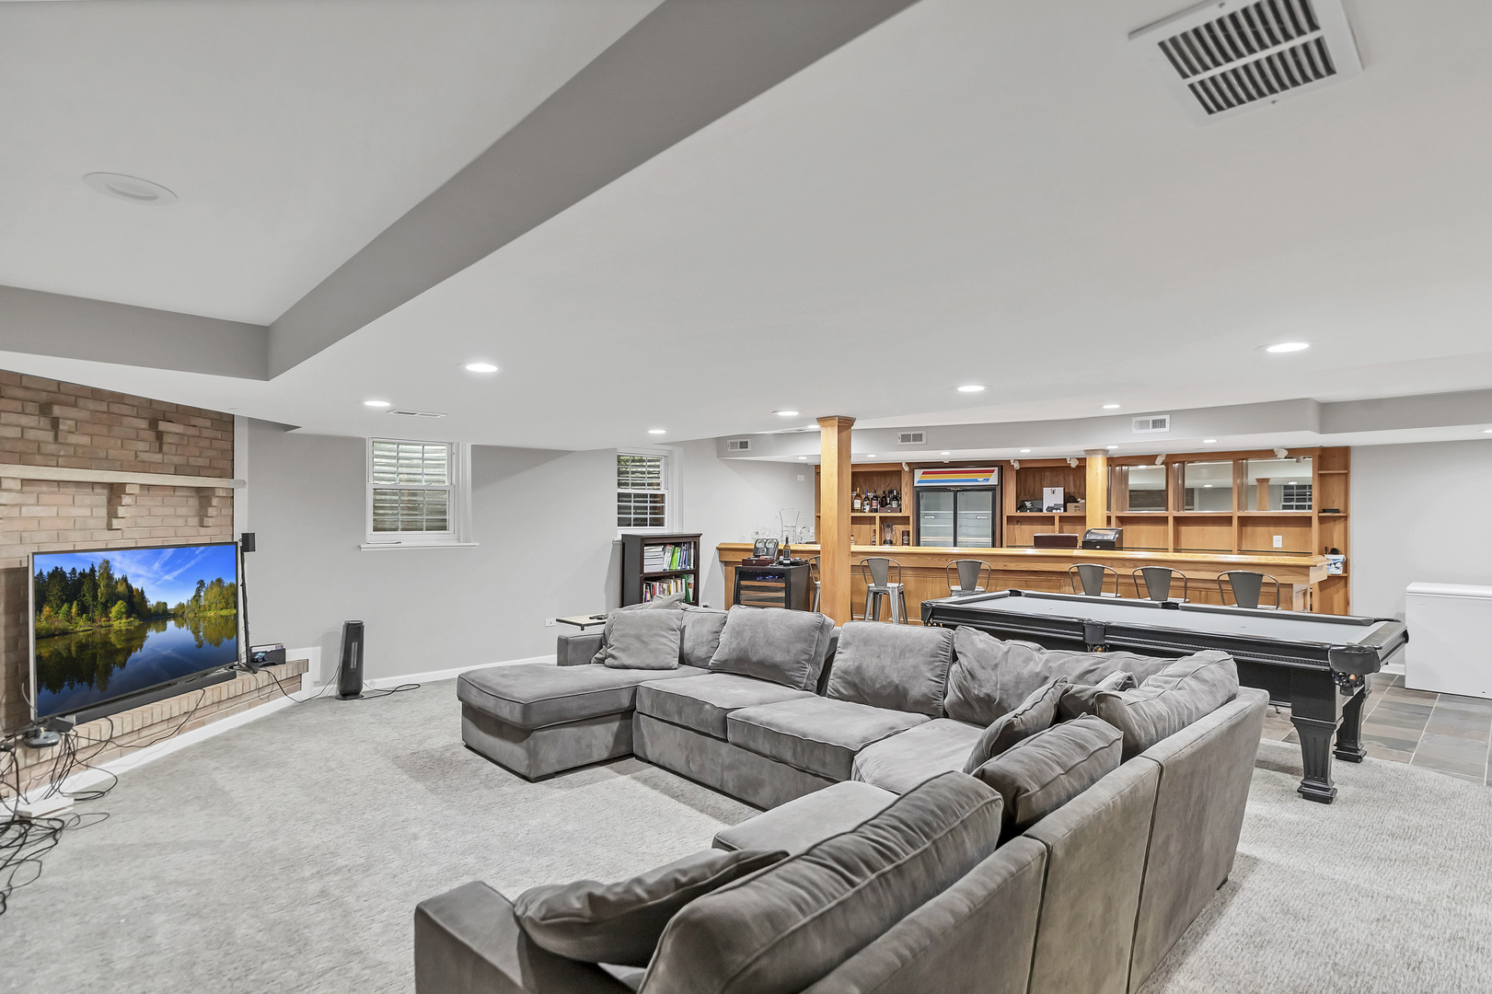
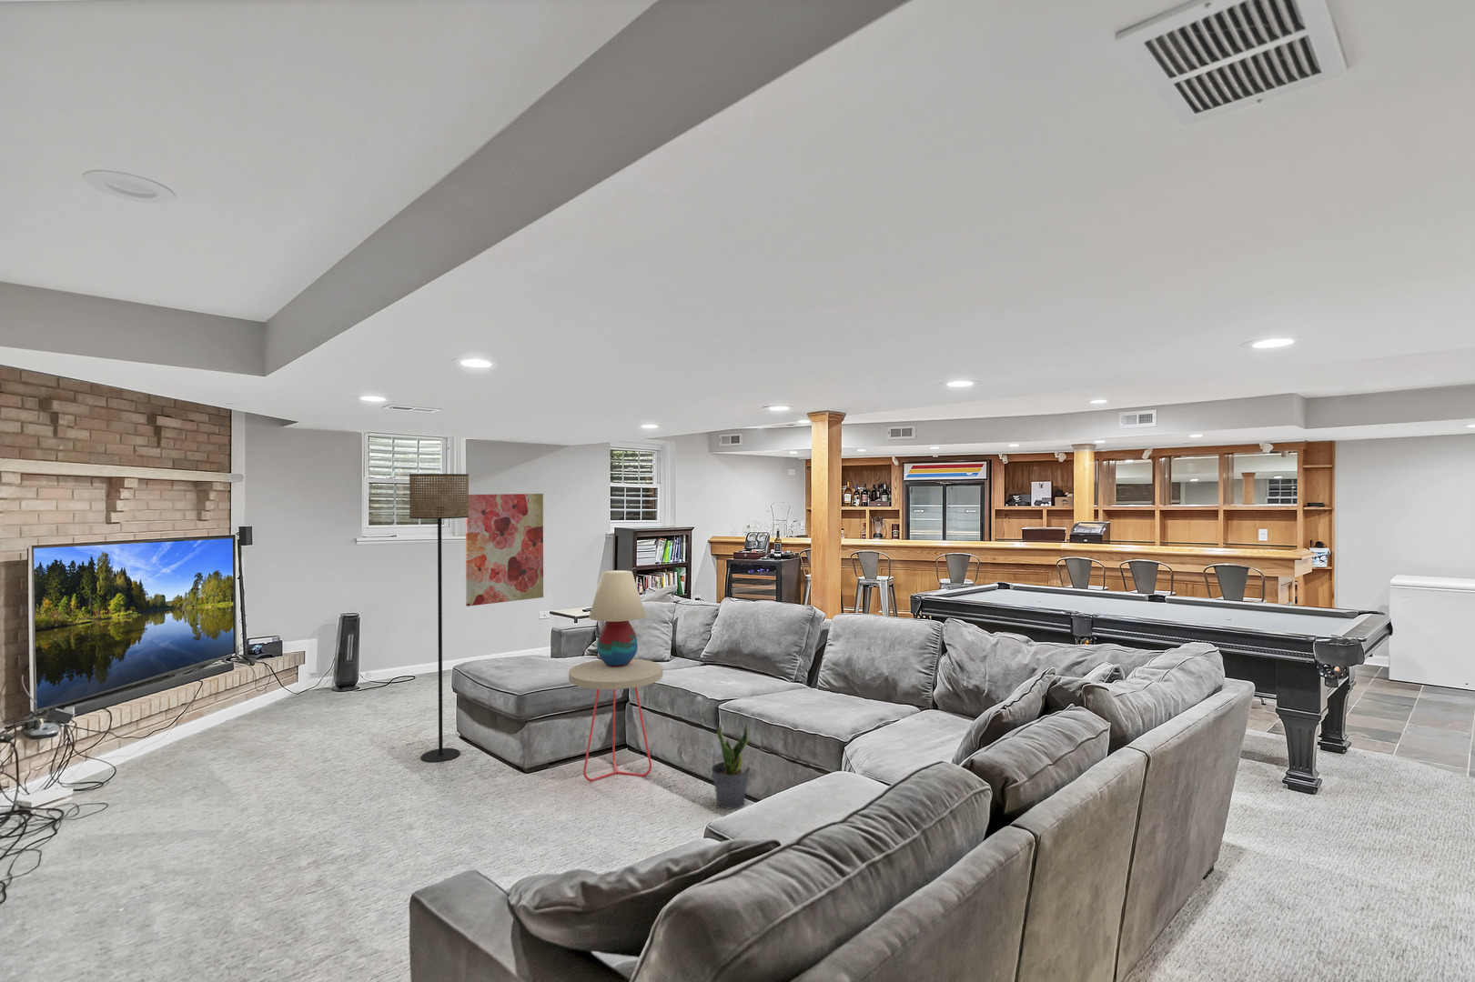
+ potted plant (729, 761)
+ wall art (506, 547)
+ floor lamp (440, 615)
+ side table (614, 721)
+ table lamp (617, 617)
